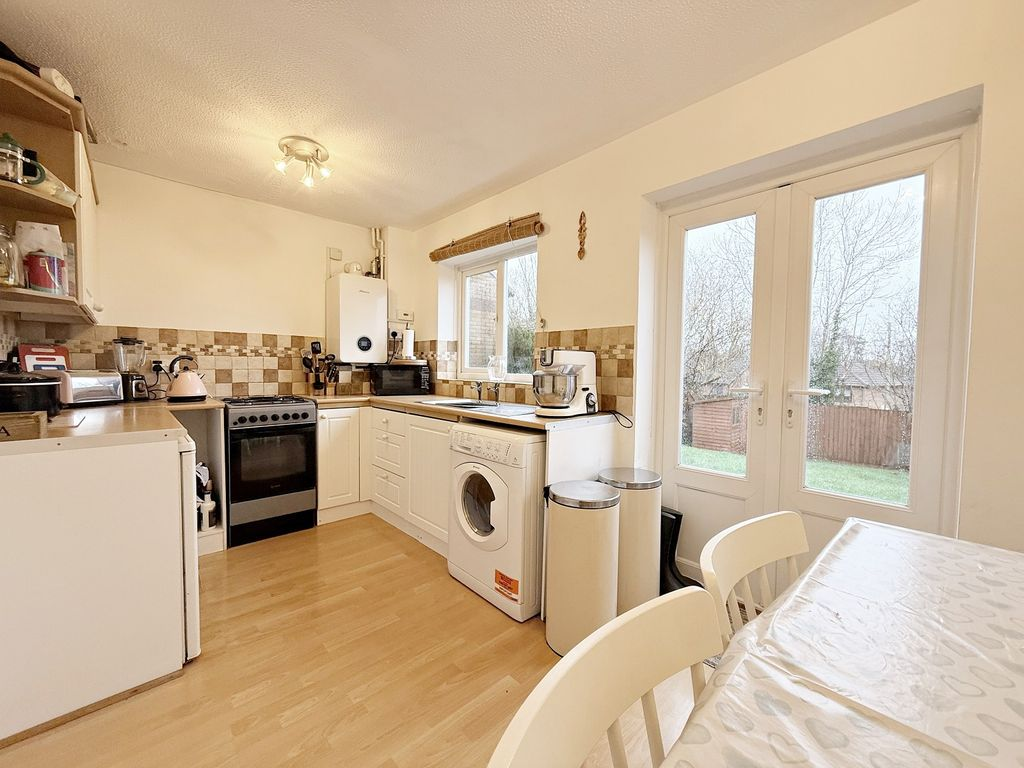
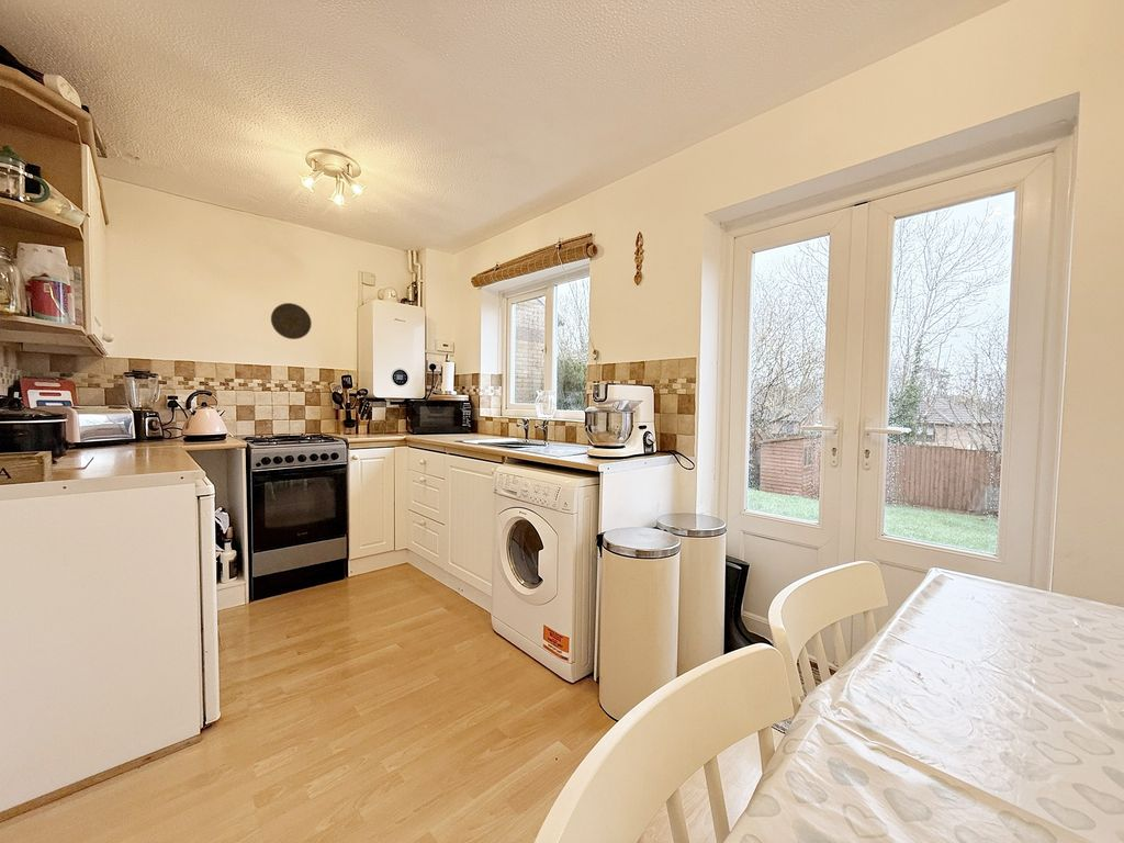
+ decorative plate (291, 321)
